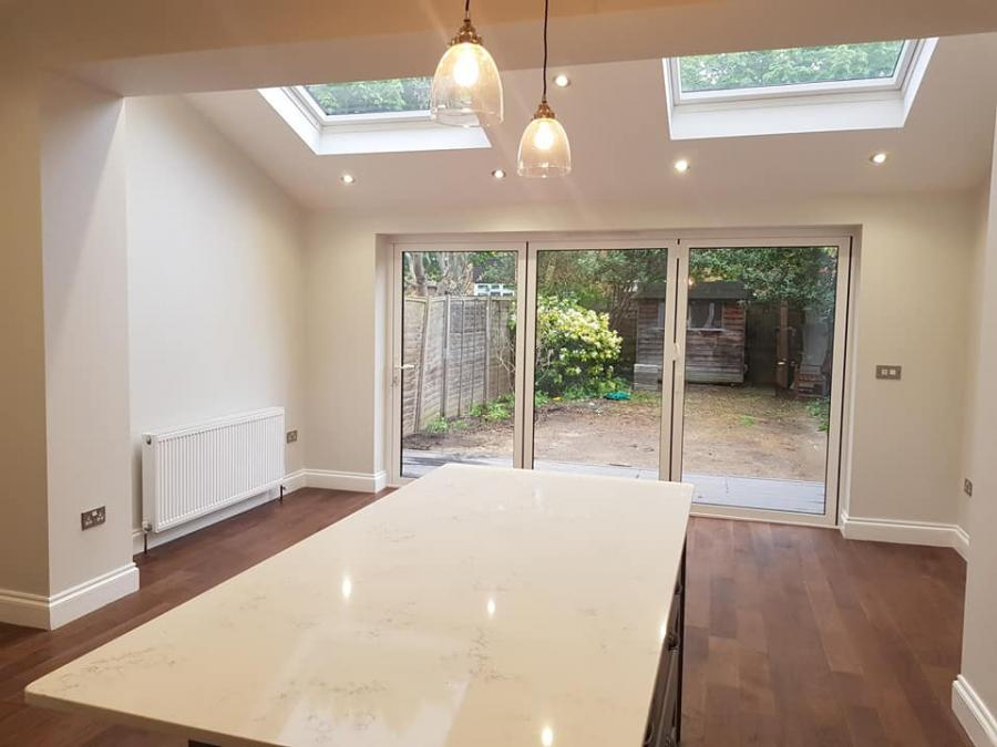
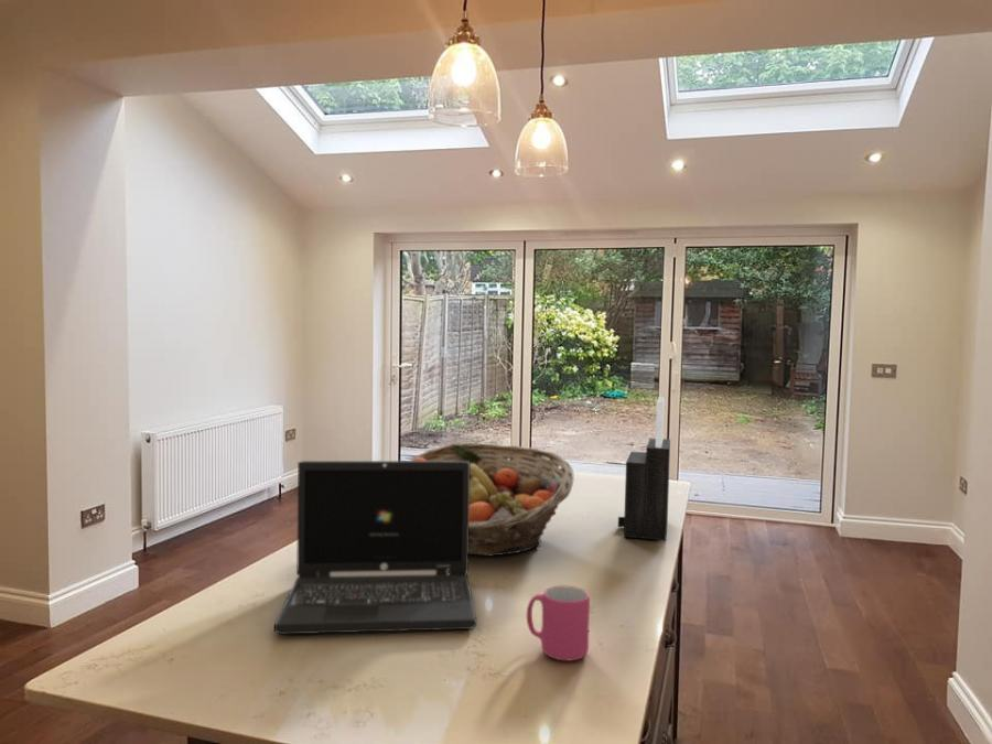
+ fruit basket (477, 495)
+ knife block (644, 464)
+ laptop (381, 539)
+ mug (557, 621)
